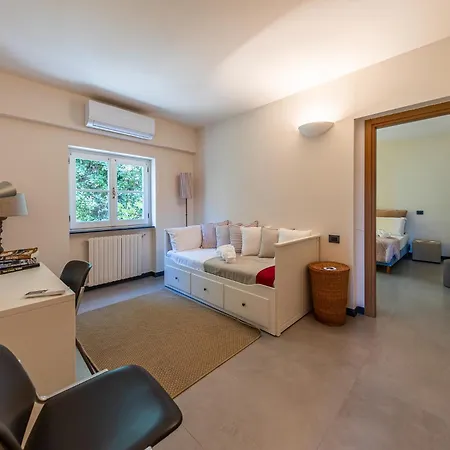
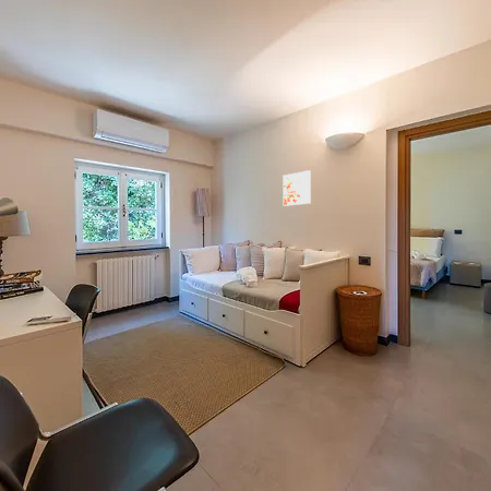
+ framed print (296, 189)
